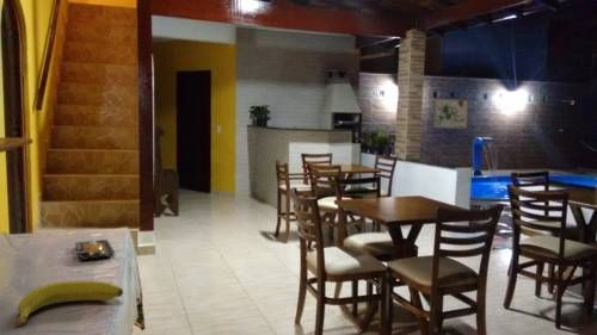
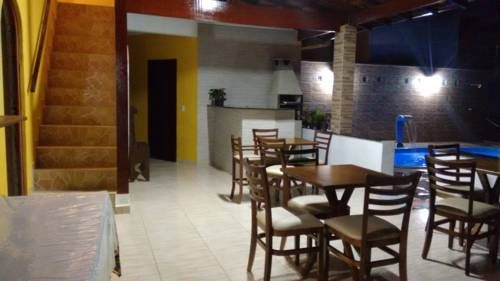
- wall art (451, 113)
- plate (91, 246)
- banana (72, 297)
